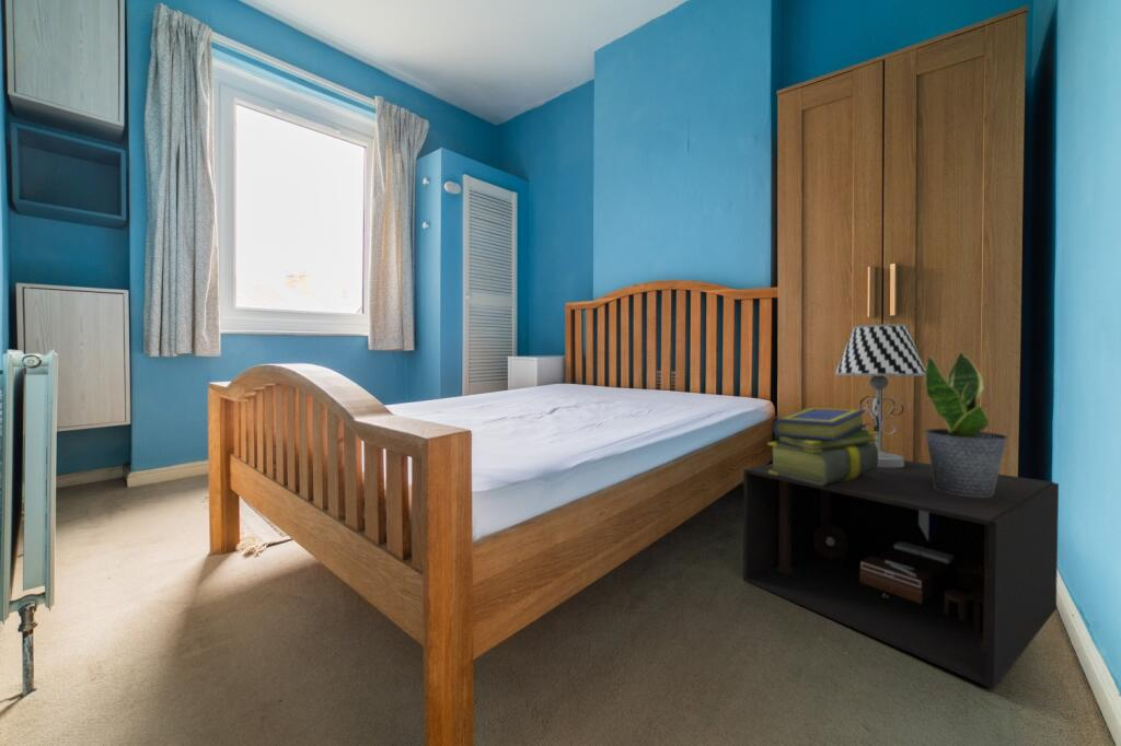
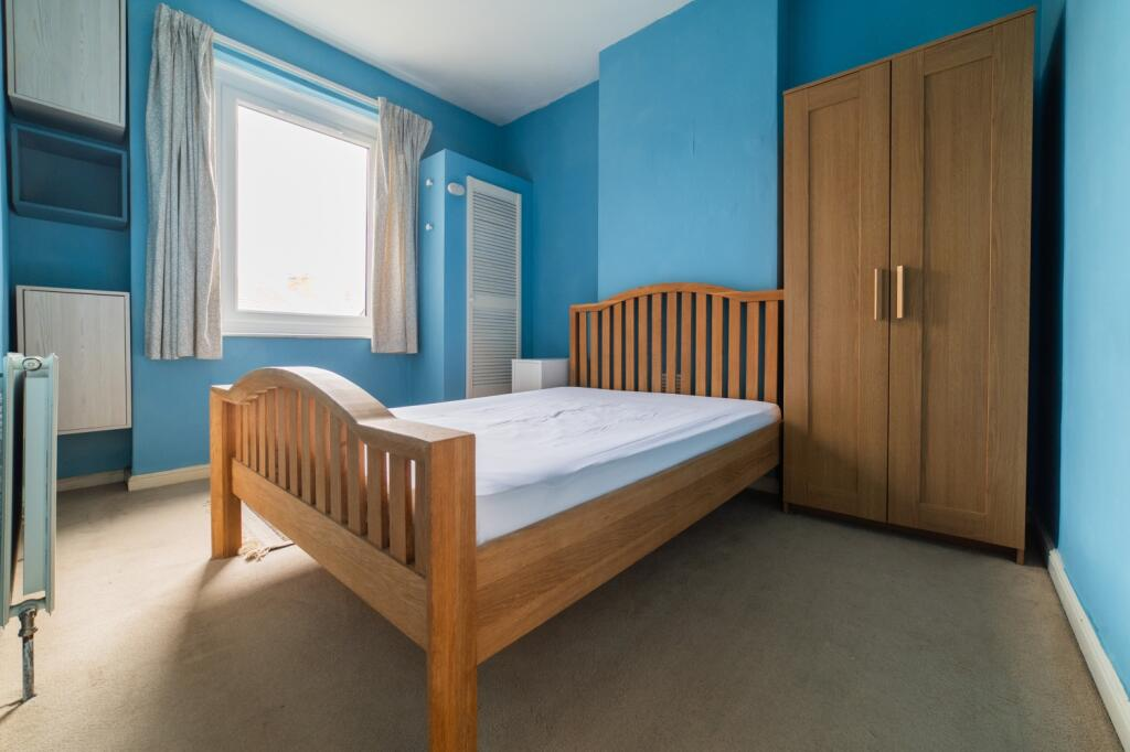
- nightstand (891, 534)
- potted plant (964, 420)
- stack of books (822, 442)
- table lamp (878, 394)
